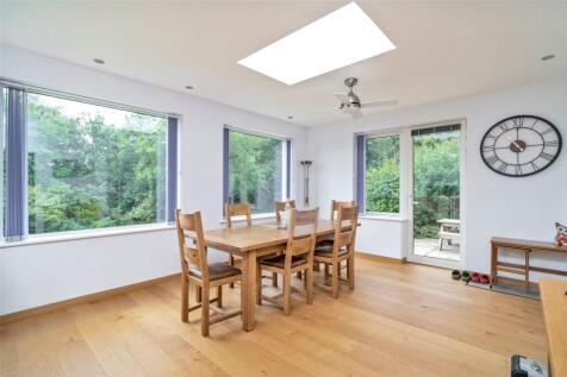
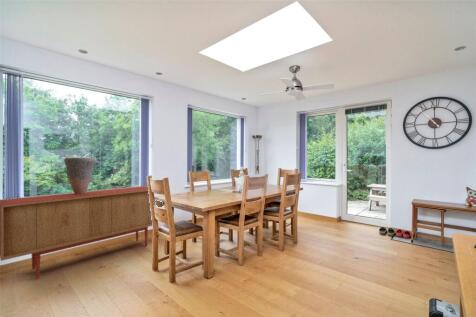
+ sideboard (96, 224)
+ decorative urn (80, 175)
